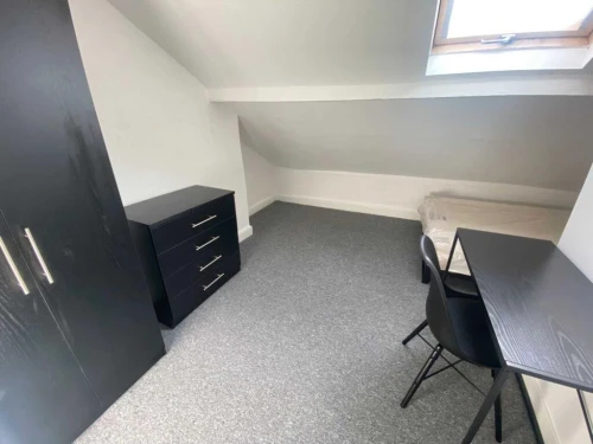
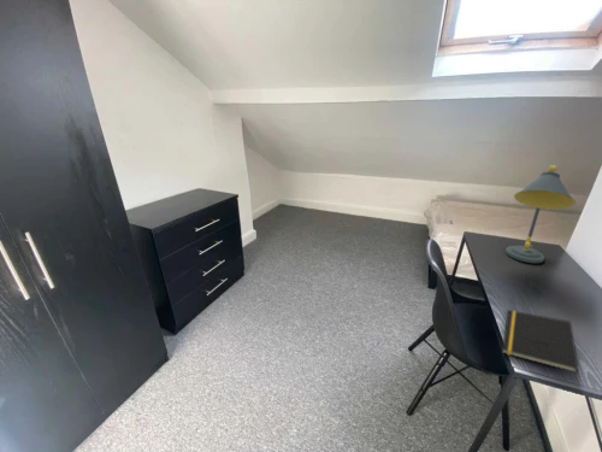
+ notepad (537, 336)
+ desk lamp (537, 215)
